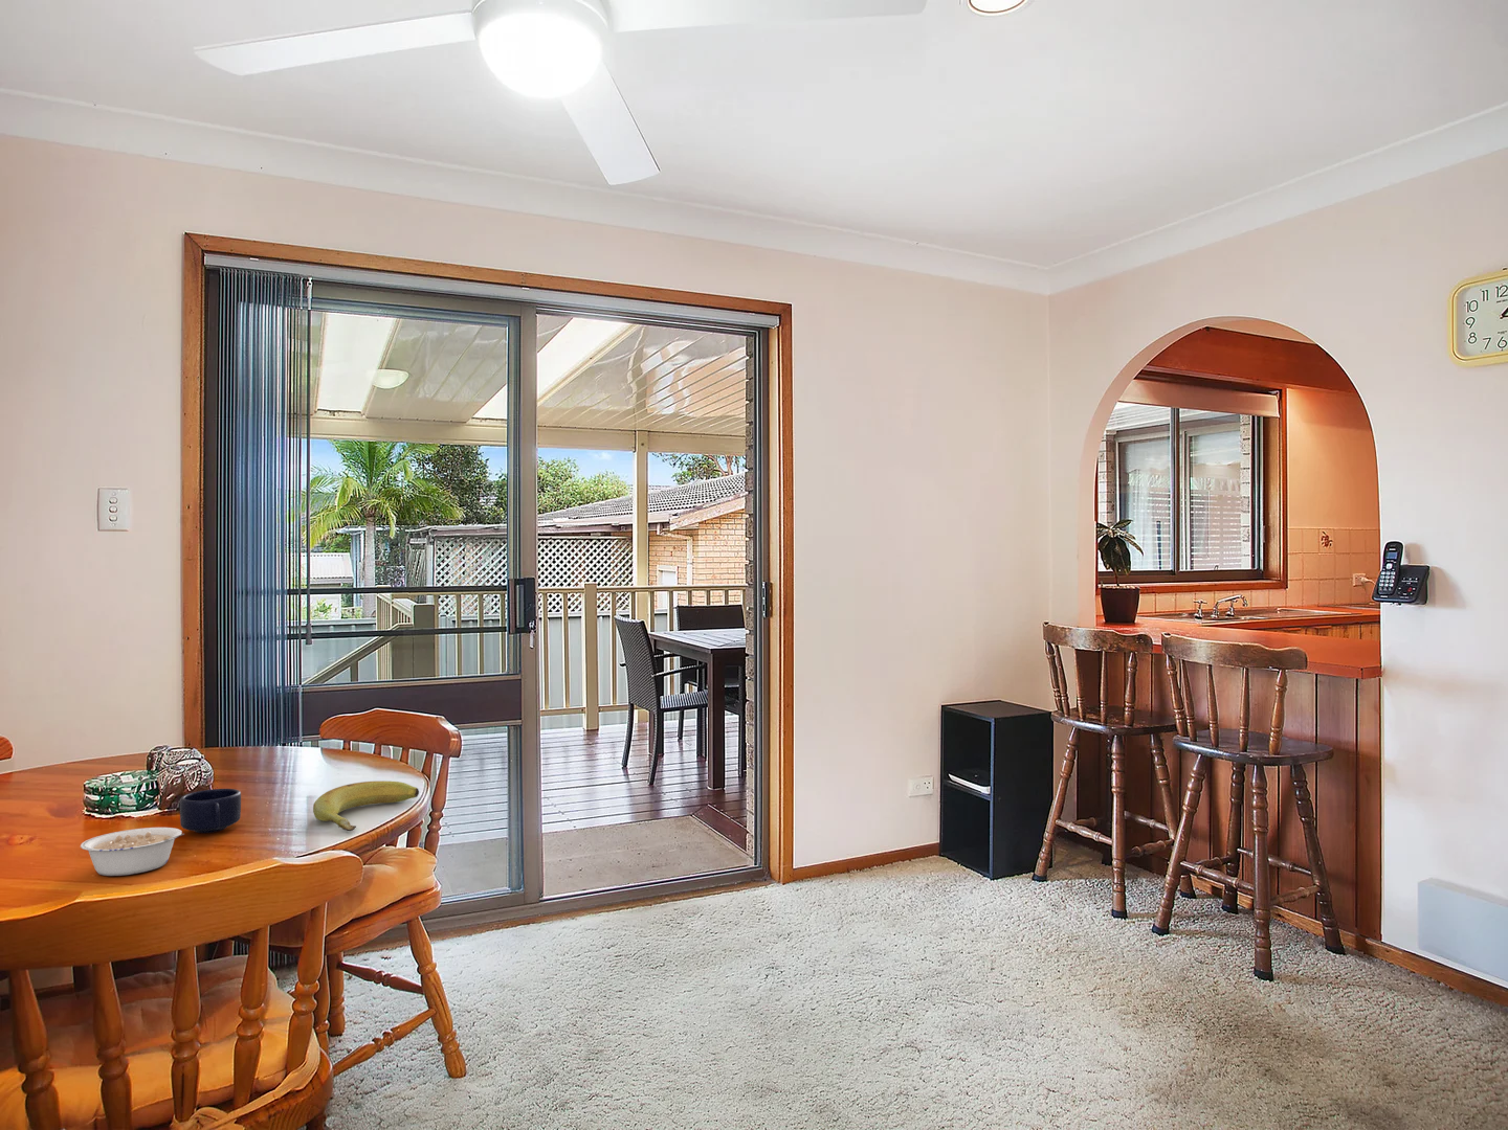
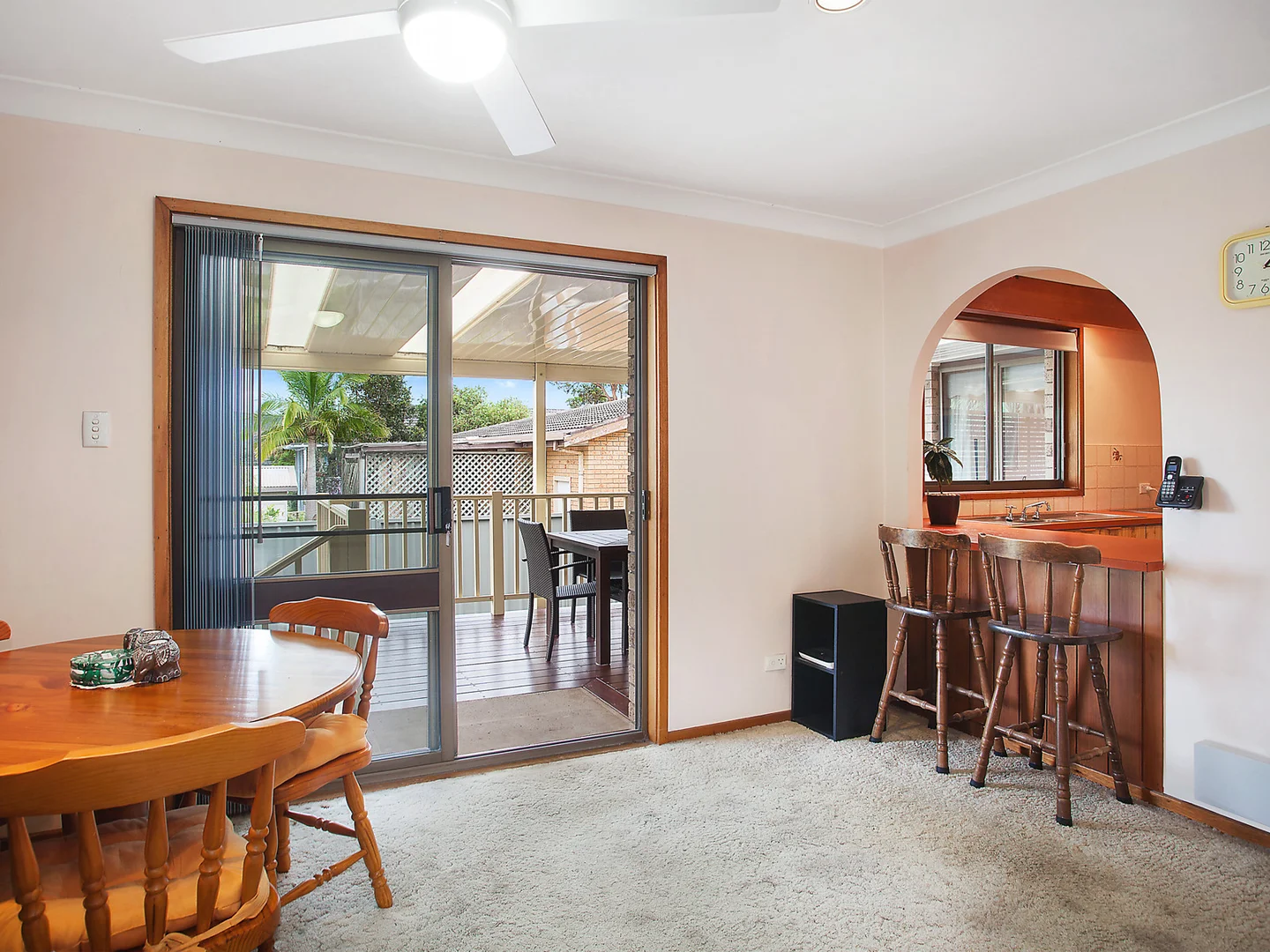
- legume (137, 849)
- banana (363, 802)
- mug (211, 813)
